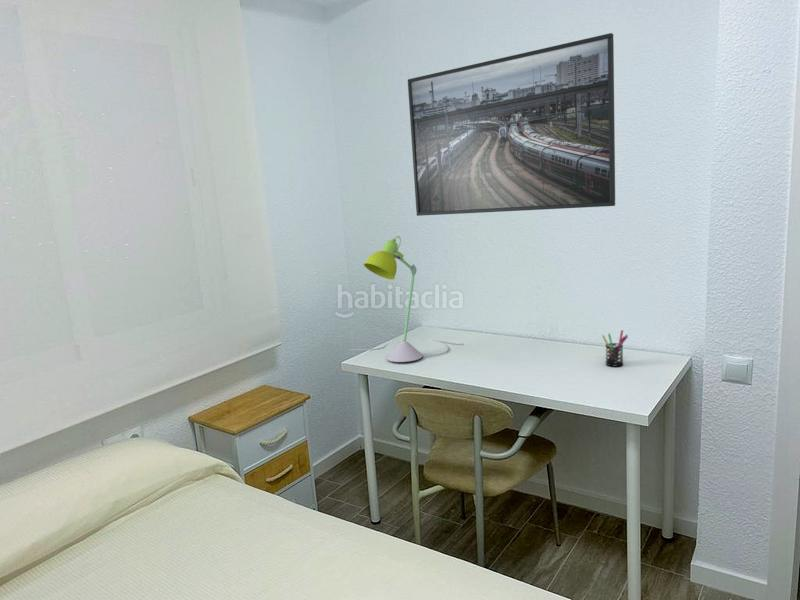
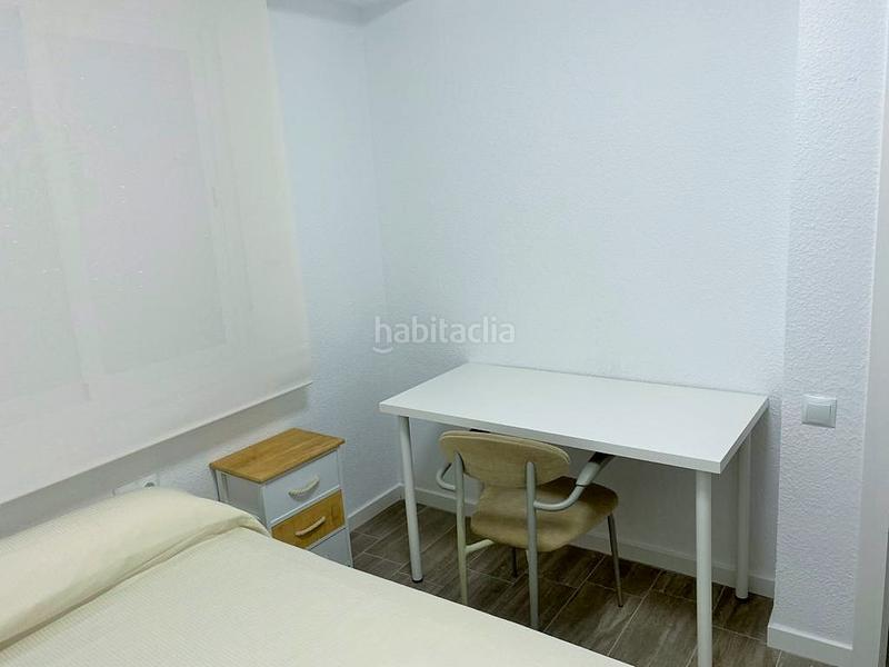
- desk lamp (392, 279)
- pen holder (614, 347)
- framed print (502, 136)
